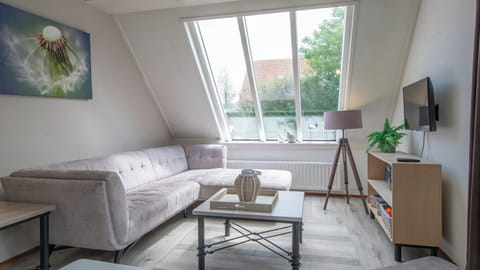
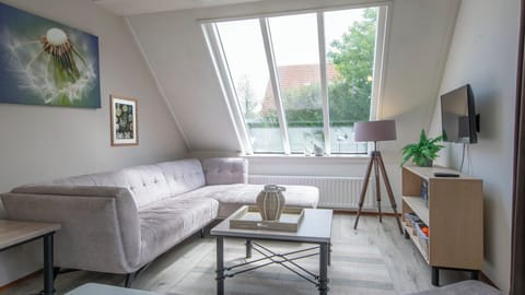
+ wall art (125, 121)
